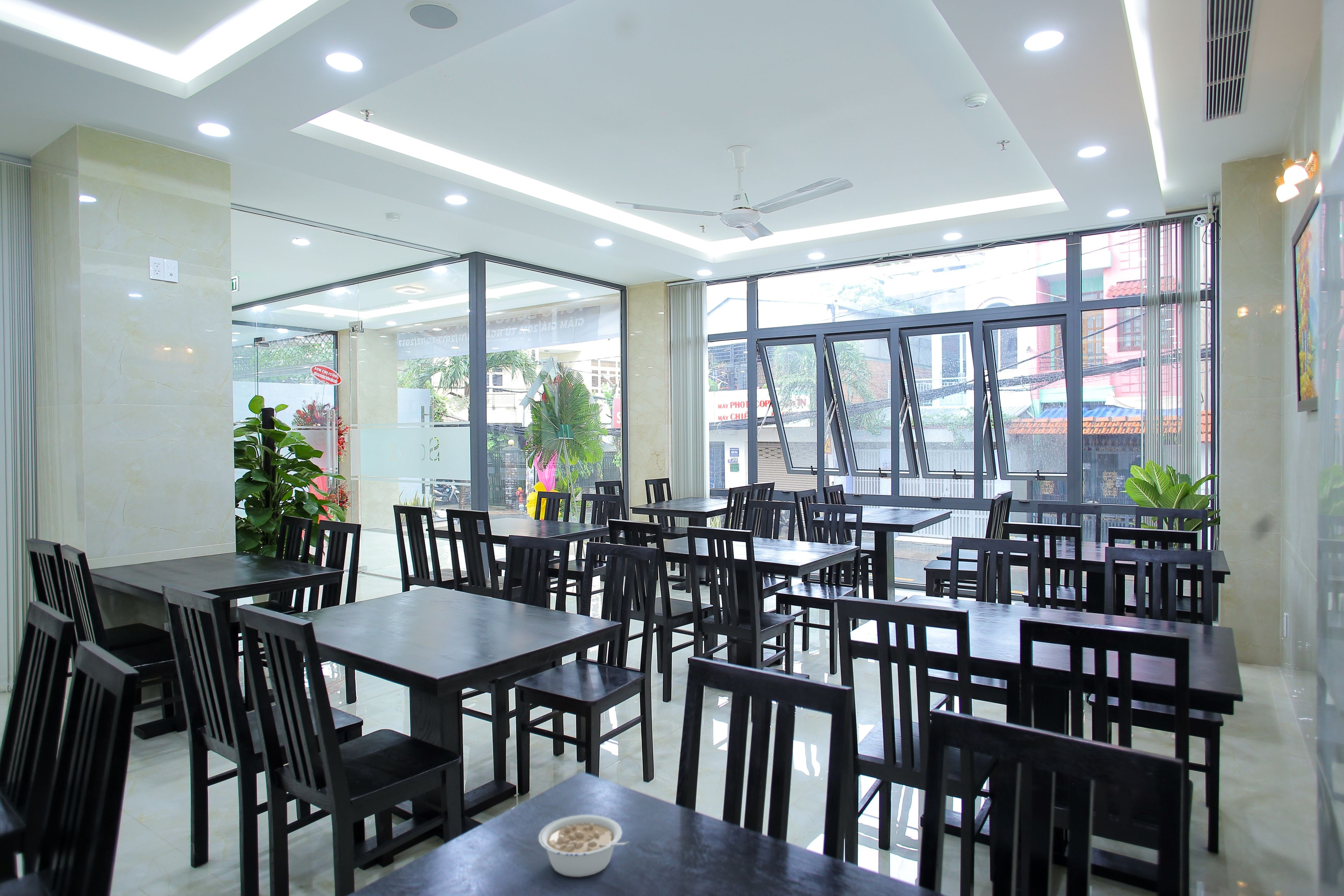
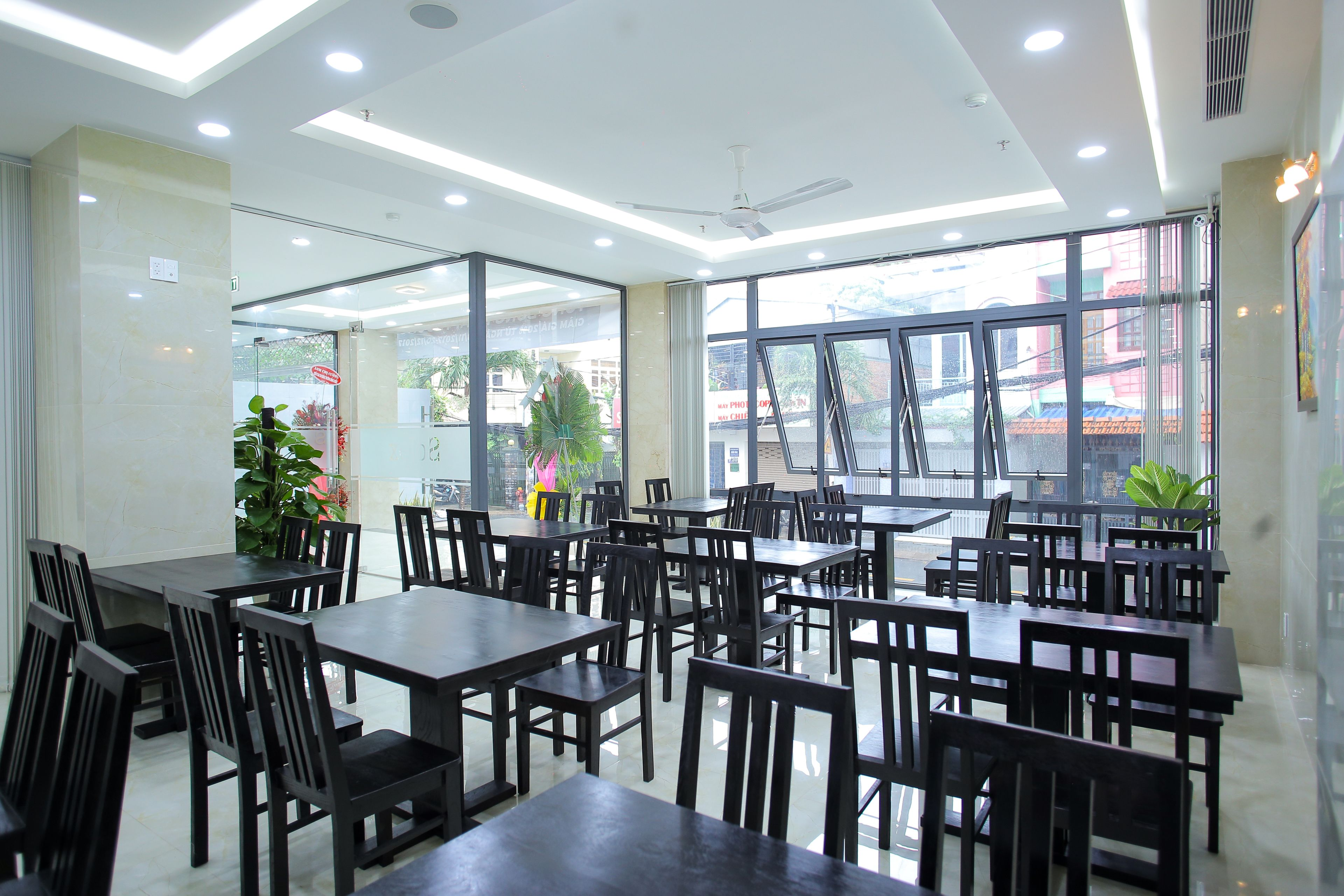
- legume (584, 845)
